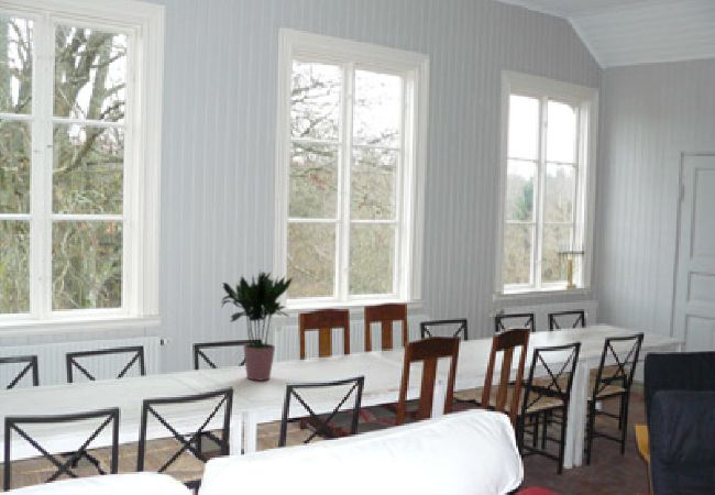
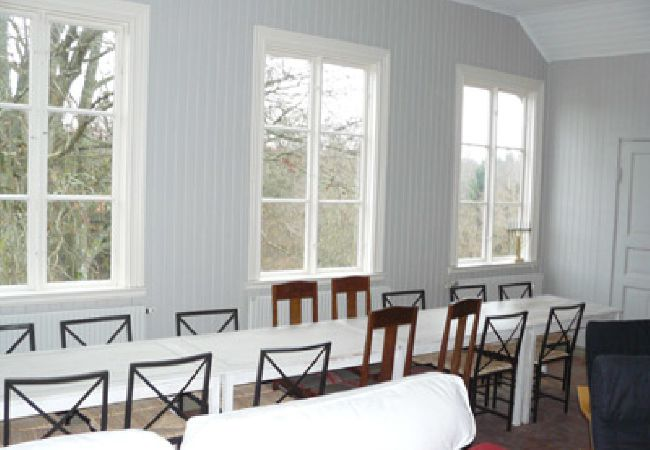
- potted plant (250, 322)
